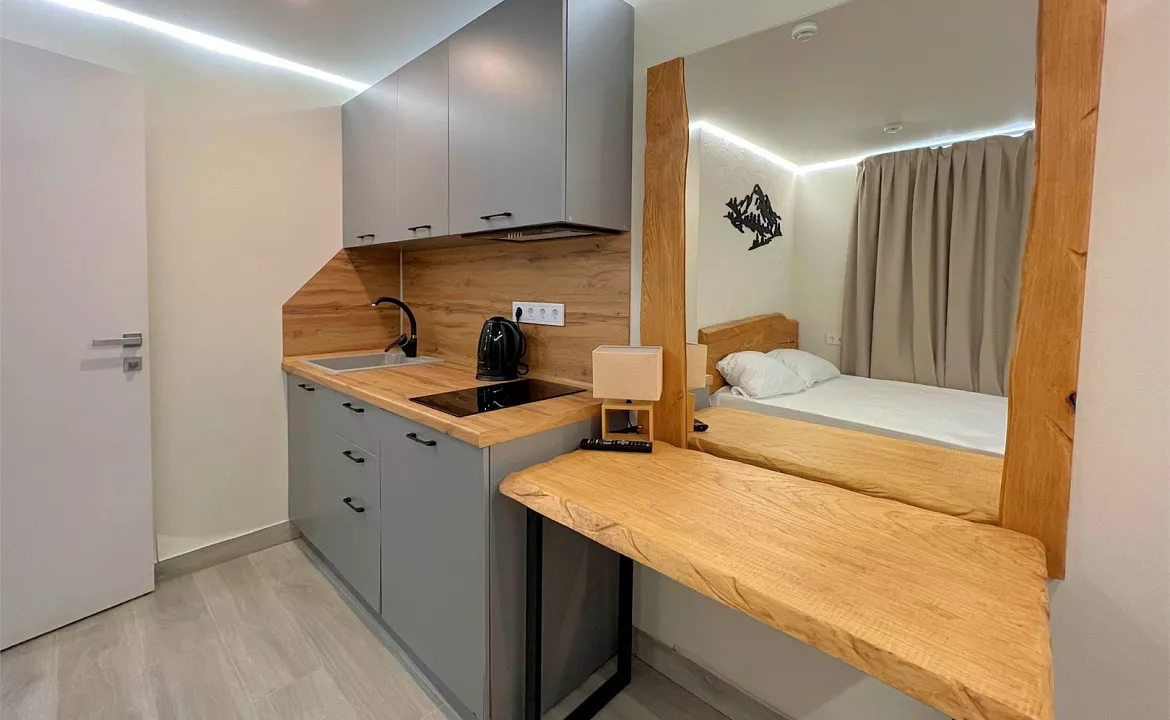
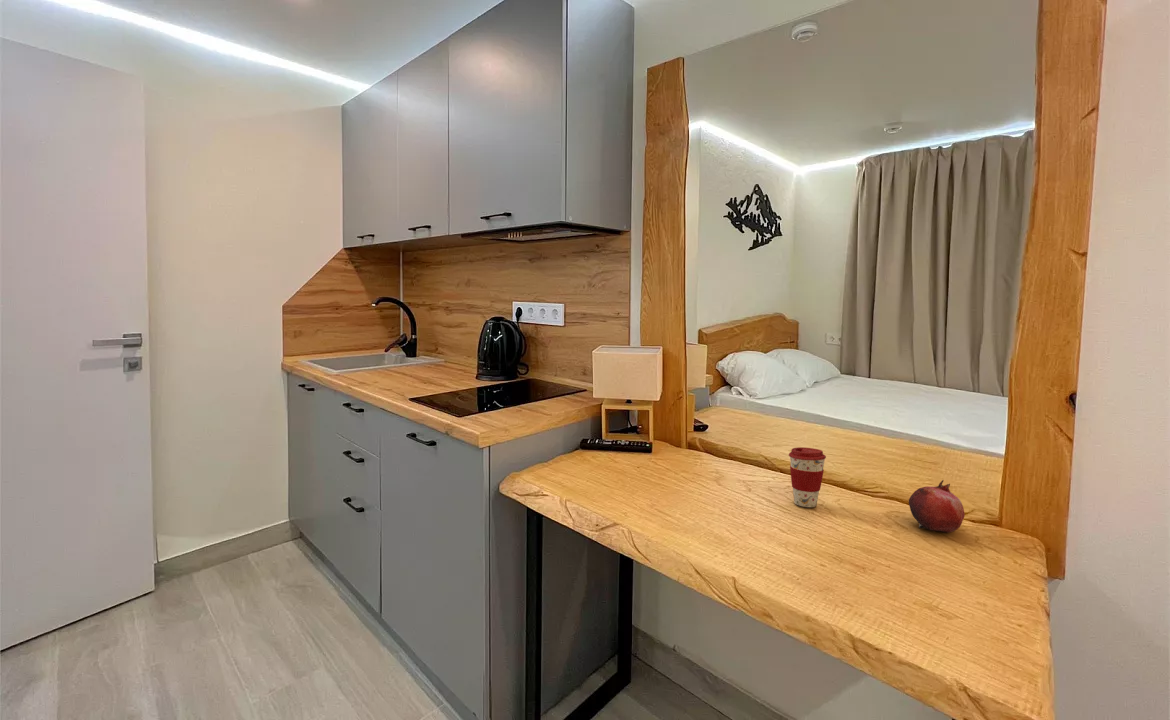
+ coffee cup (806, 476)
+ fruit (936, 504)
